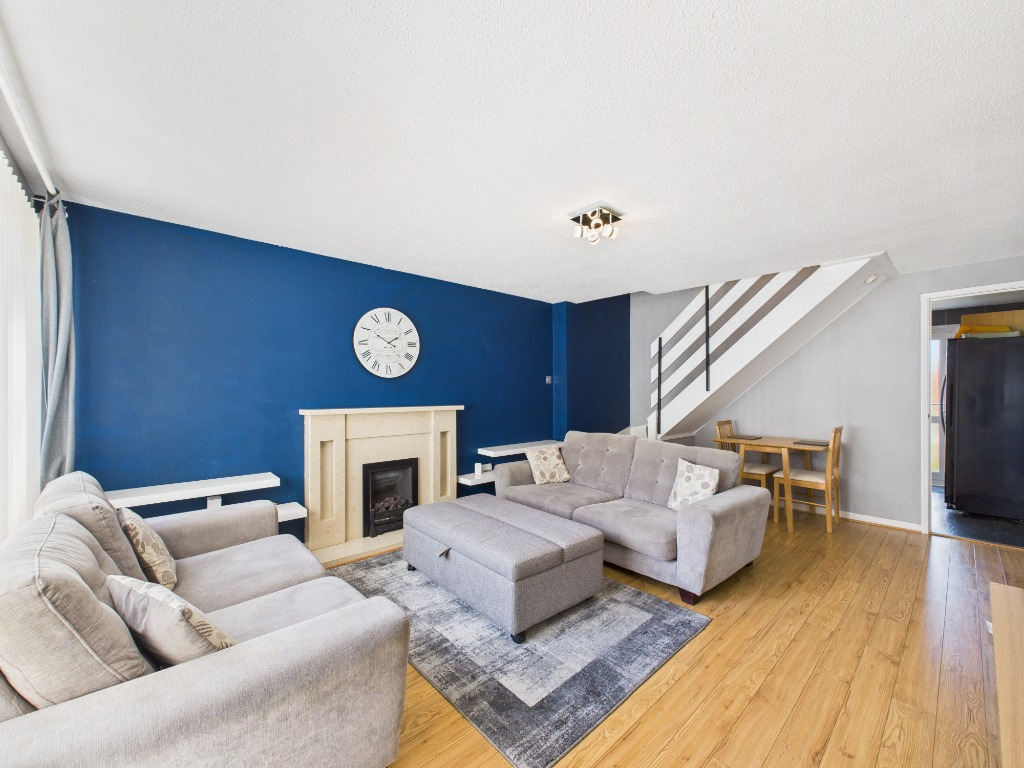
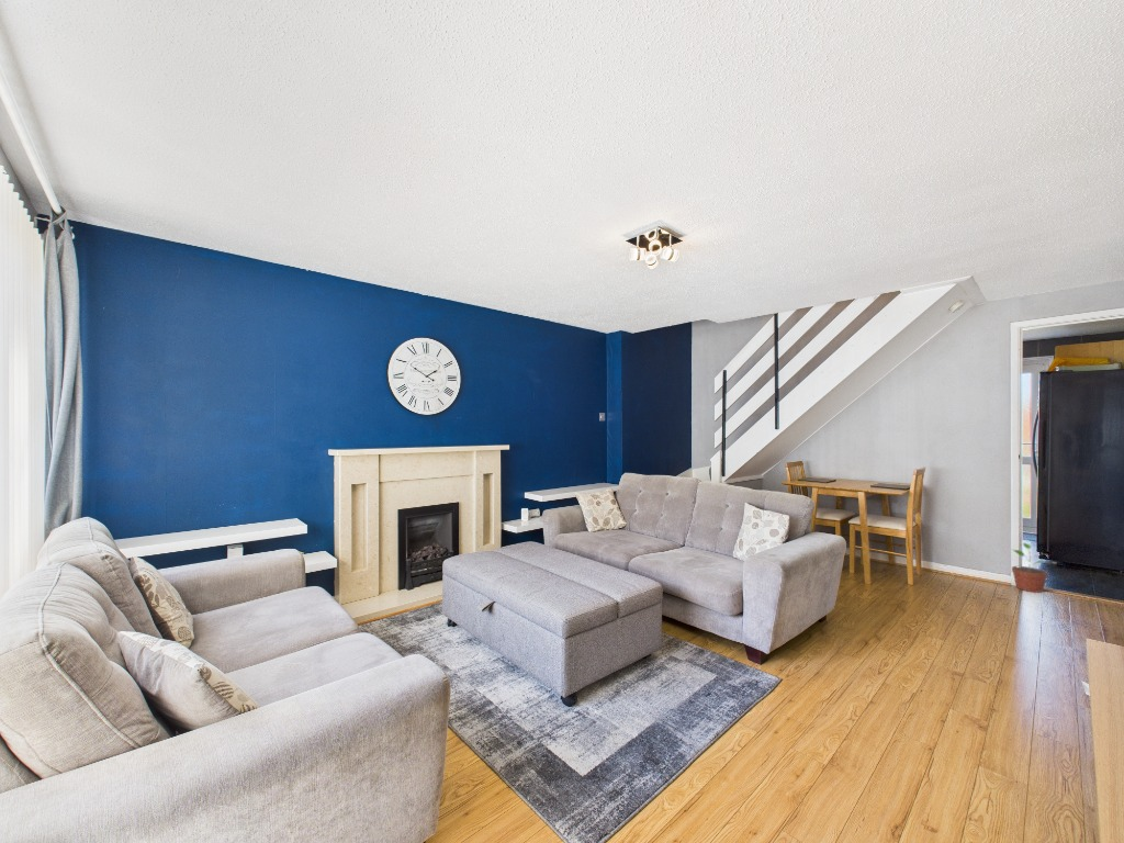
+ potted plant (1029, 567)
